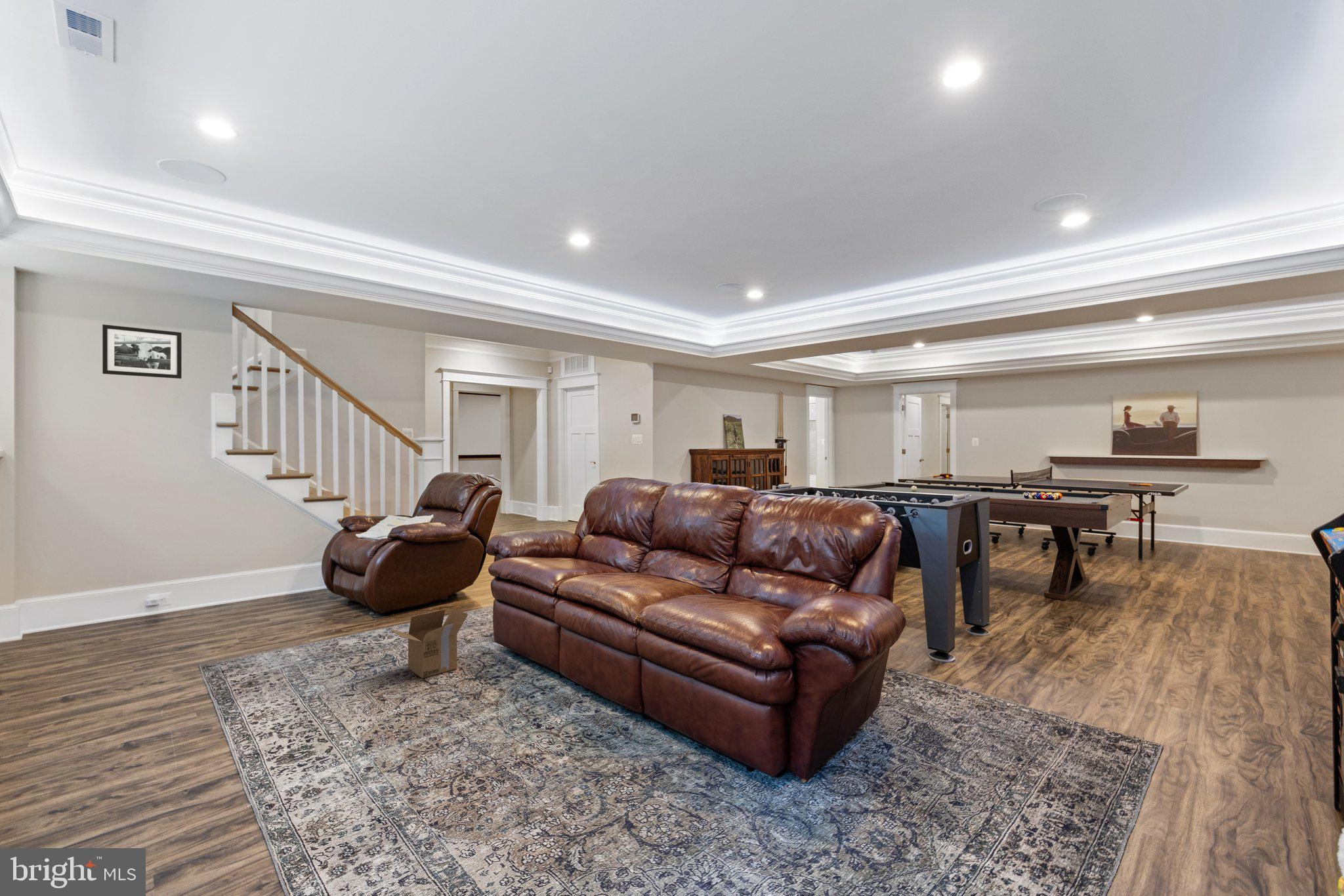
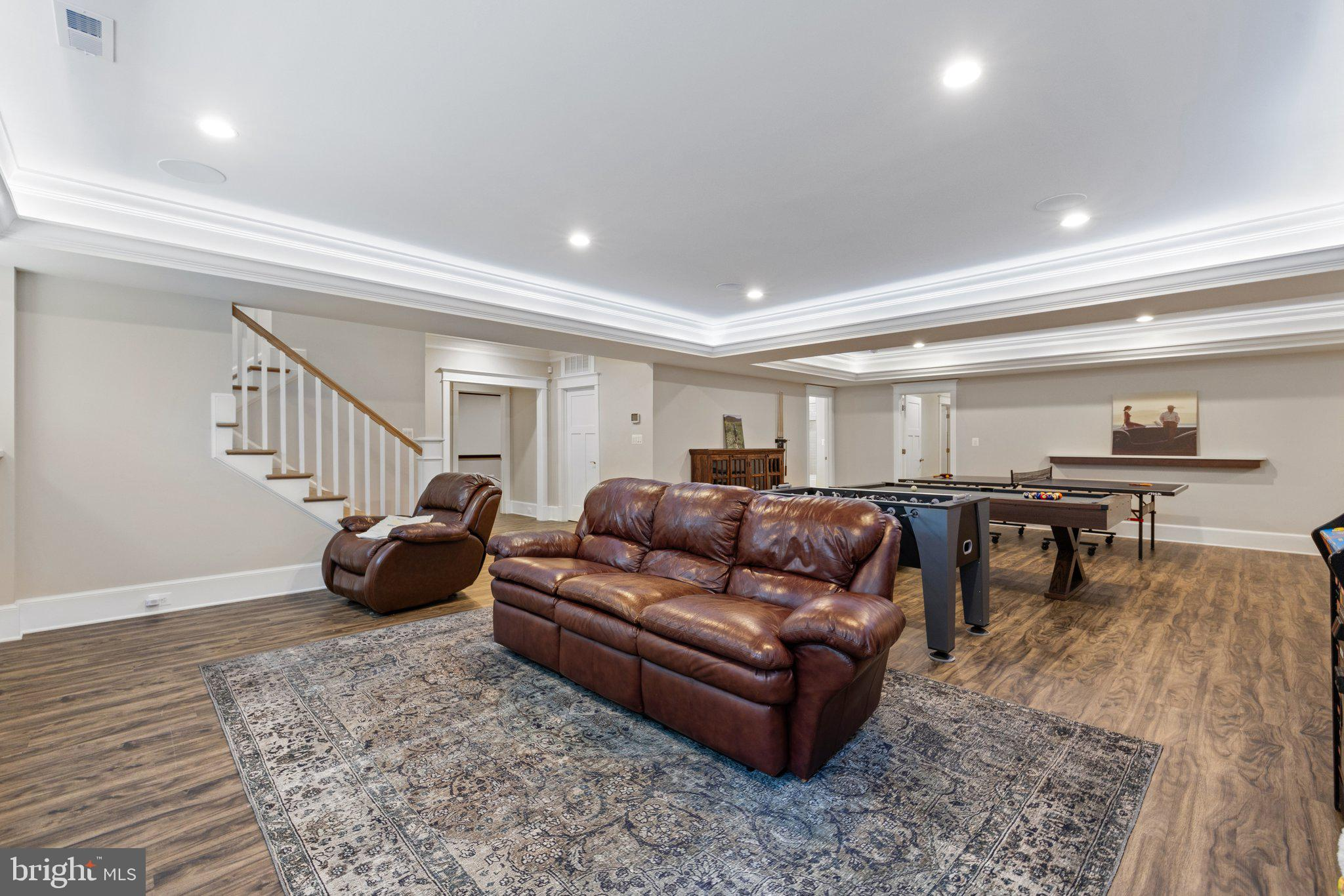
- picture frame (143, 352)
- cardboard box (432, 644)
